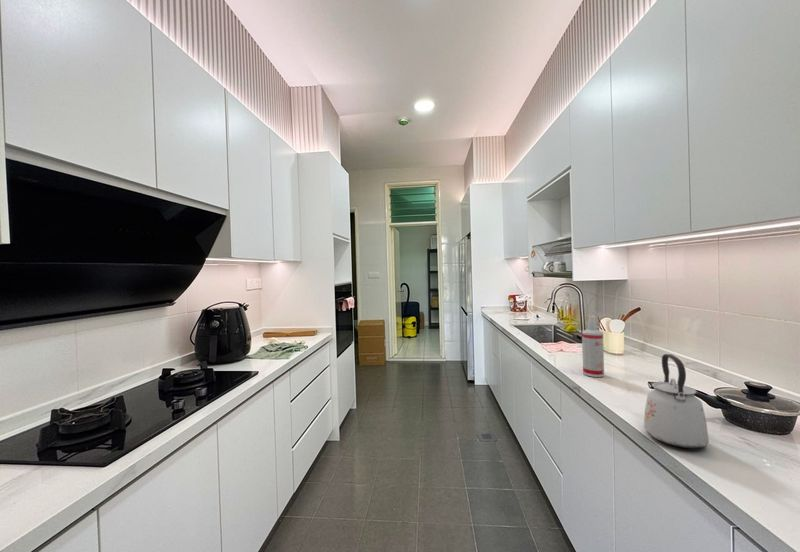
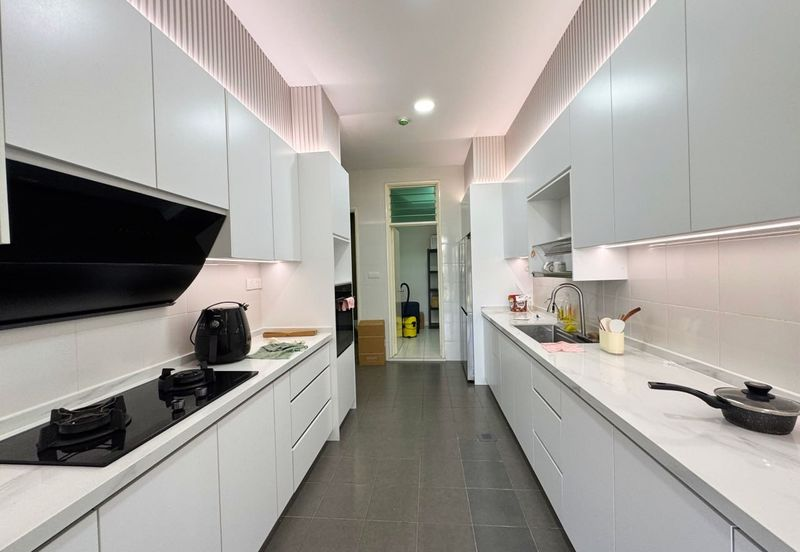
- spray bottle (592, 345)
- kettle (670, 394)
